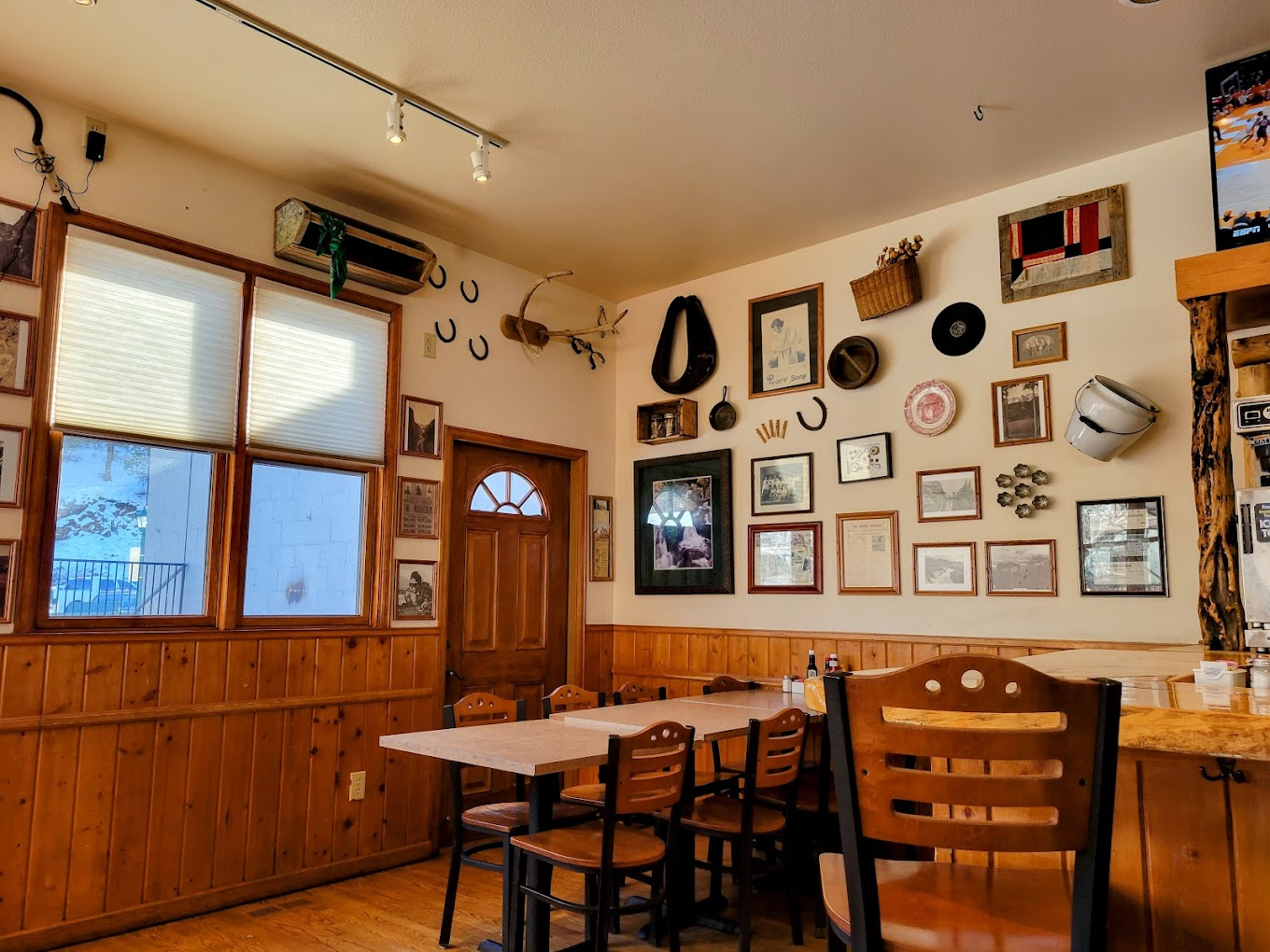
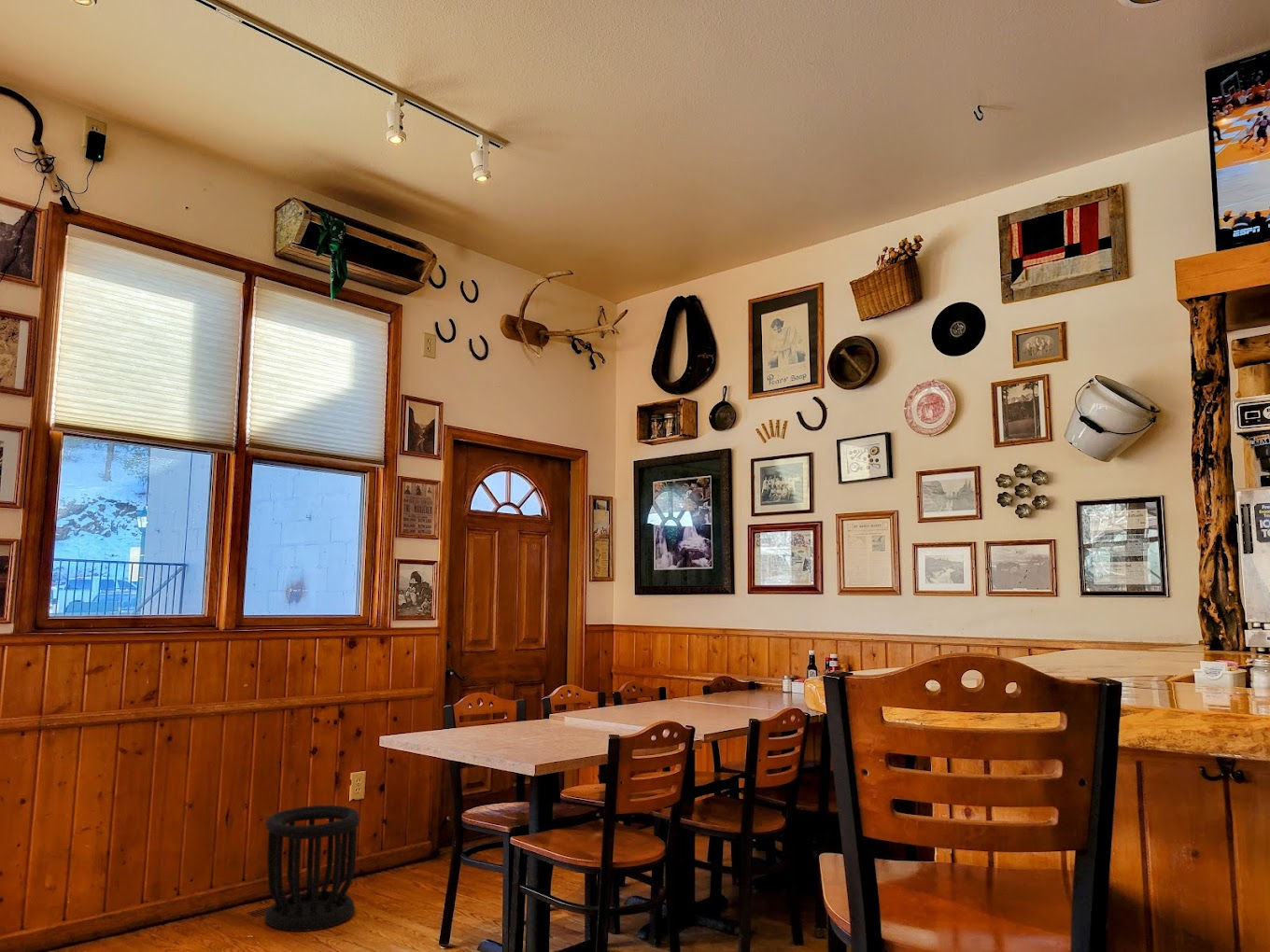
+ wastebasket (311, 865)
